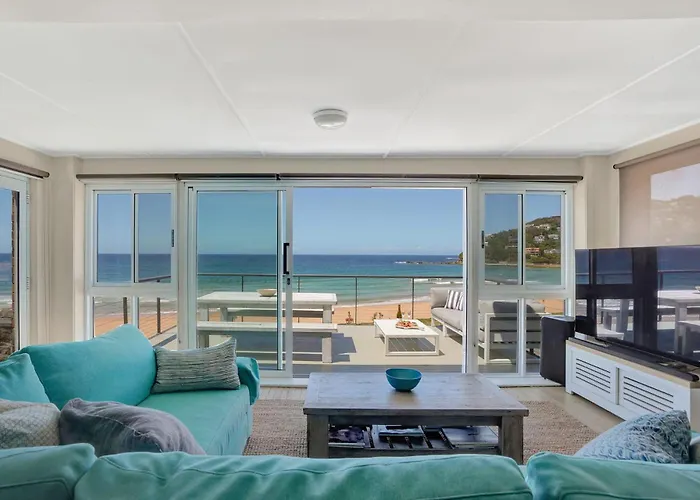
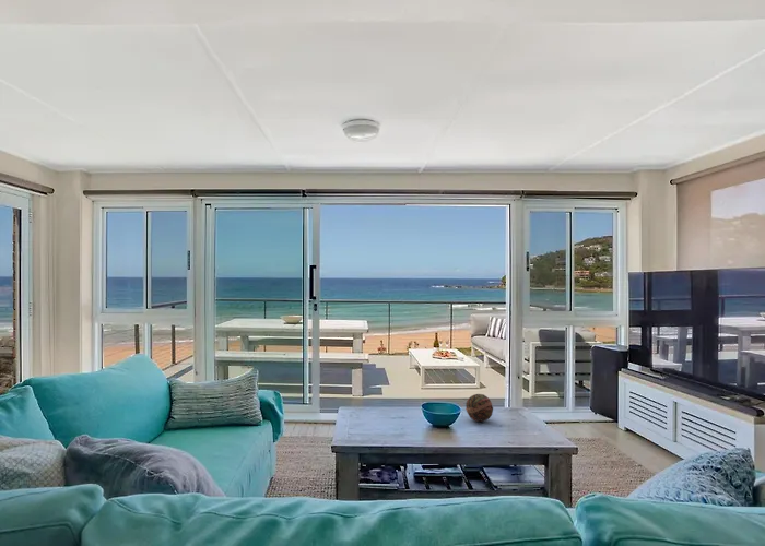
+ decorative ball (479, 407)
